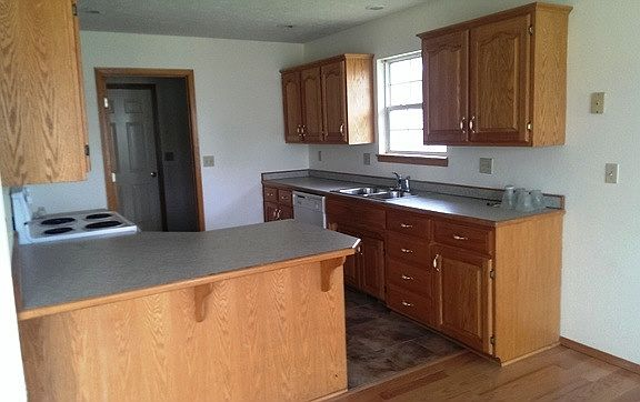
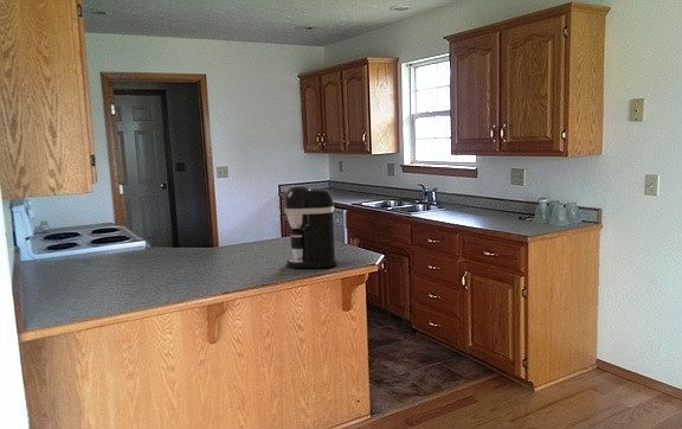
+ coffee maker (309, 225)
